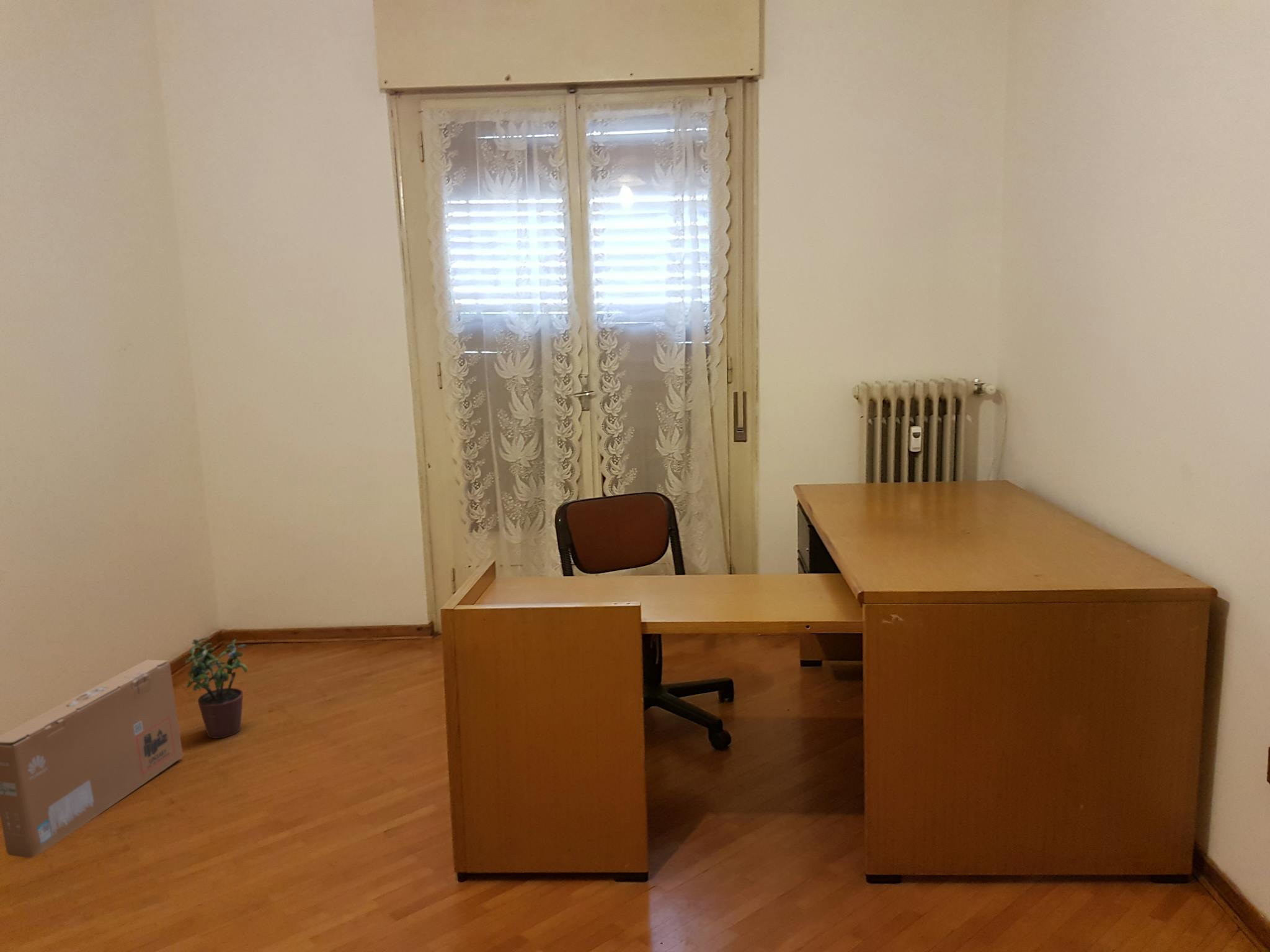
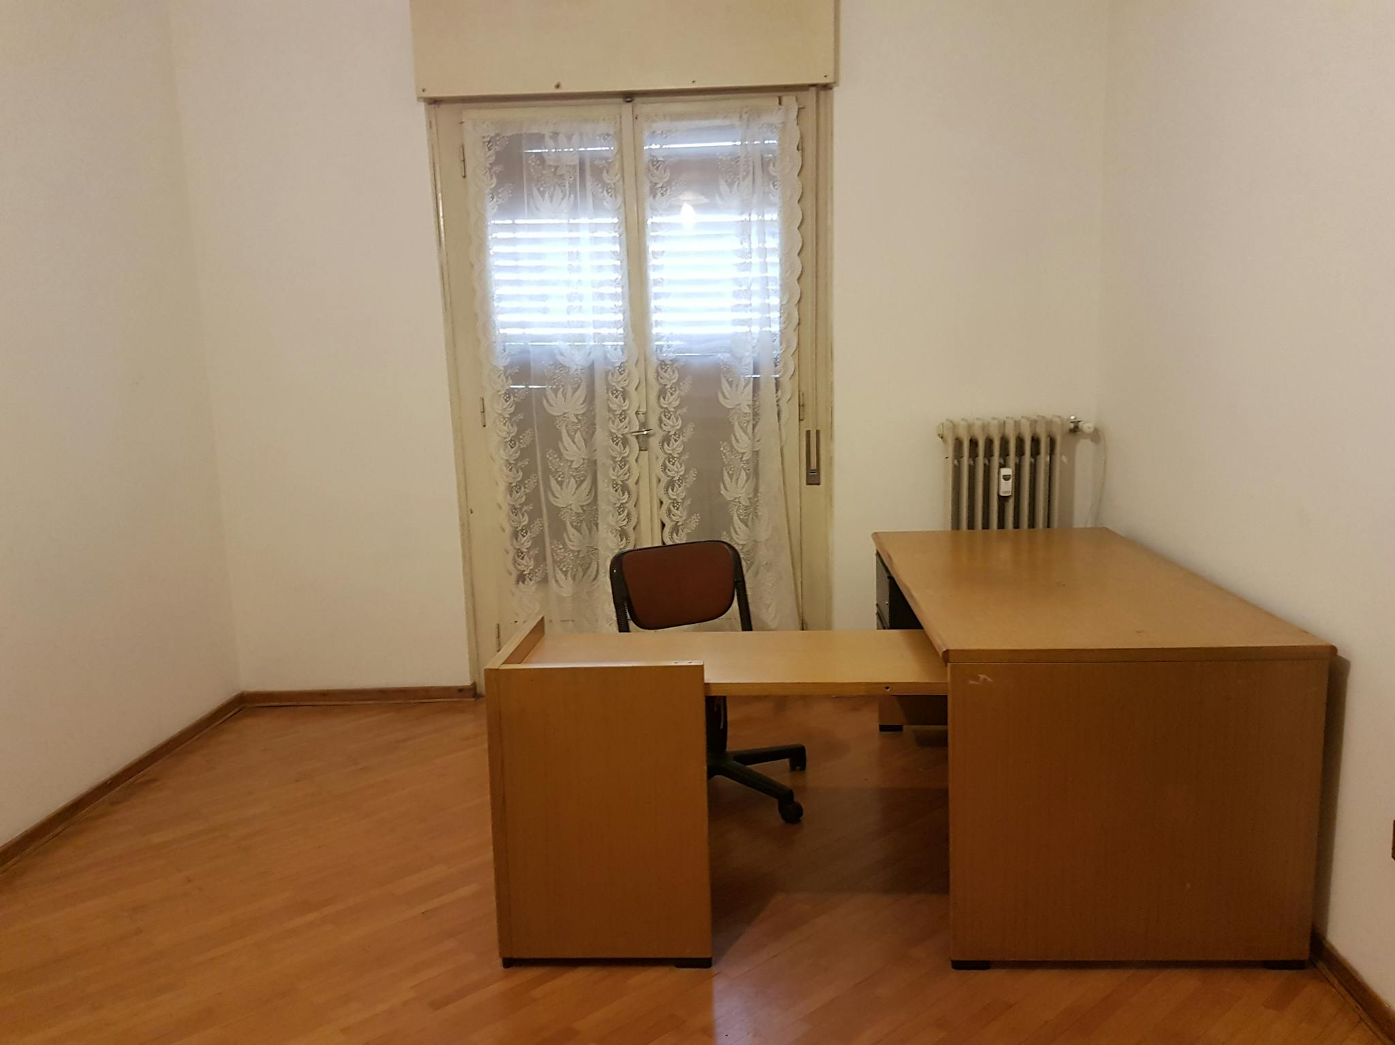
- cardboard box (96, 748)
- potted plant (221, 685)
